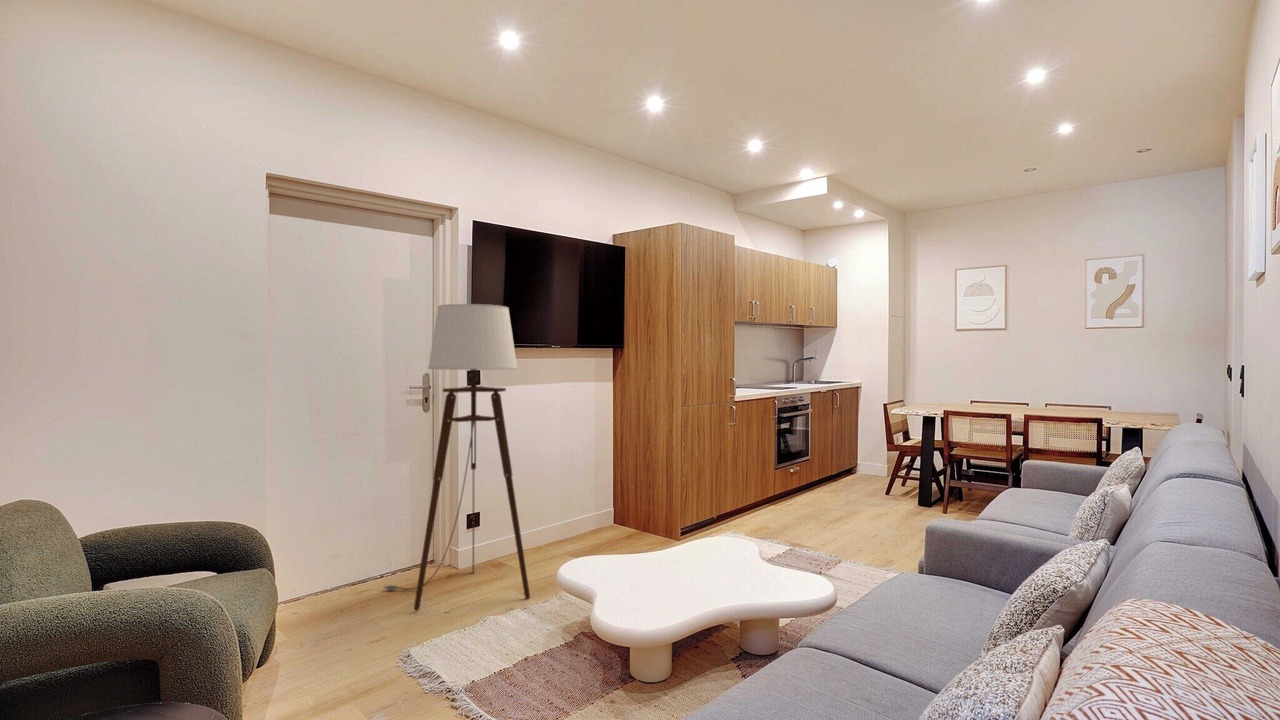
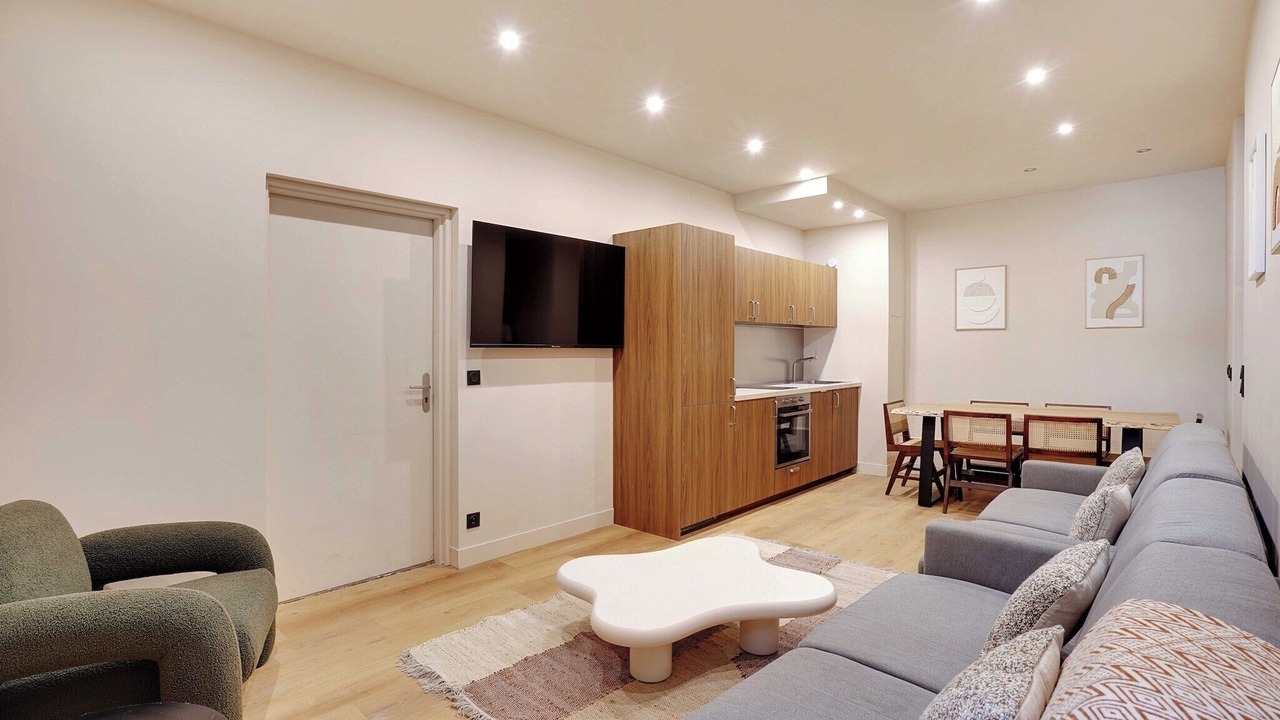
- floor lamp (447, 448)
